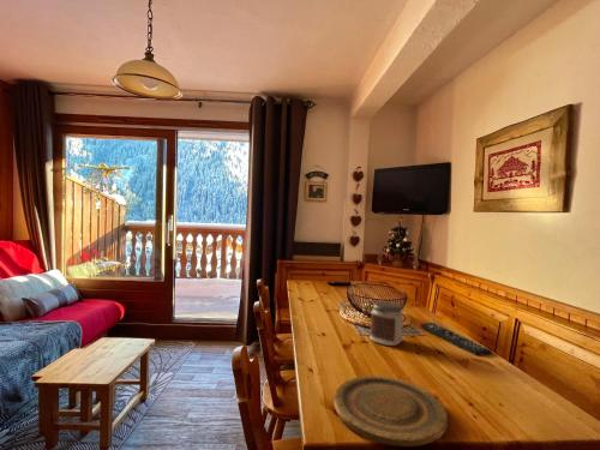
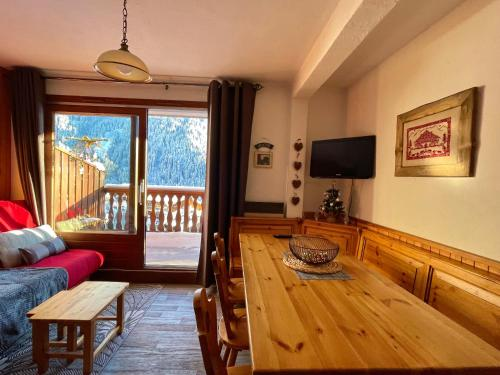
- remote control (451, 336)
- plate (388, 406)
- jar (386, 322)
